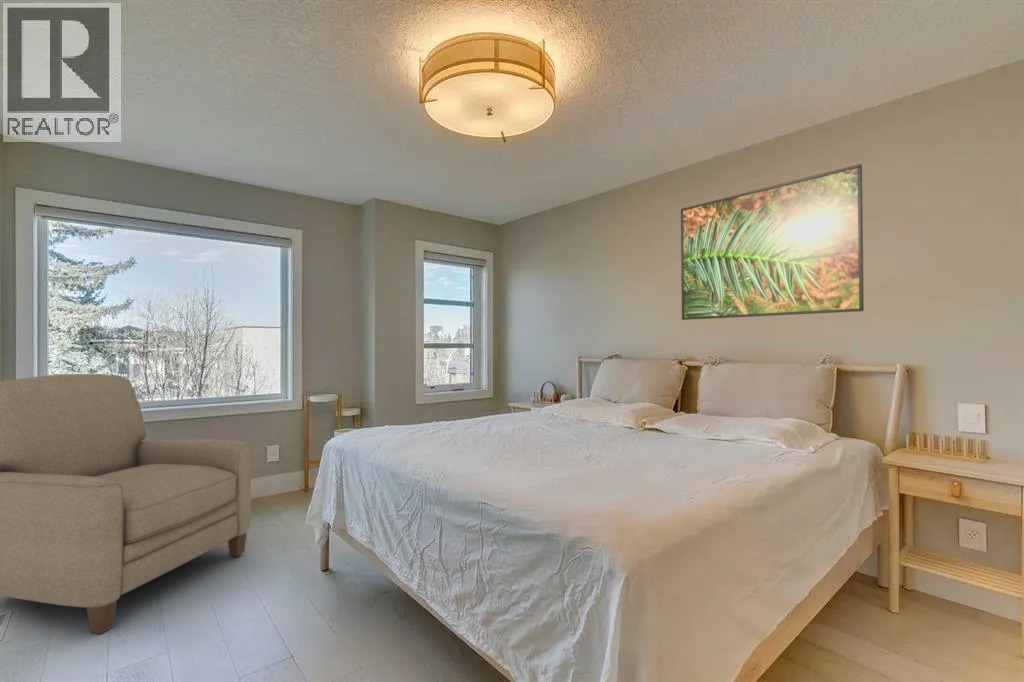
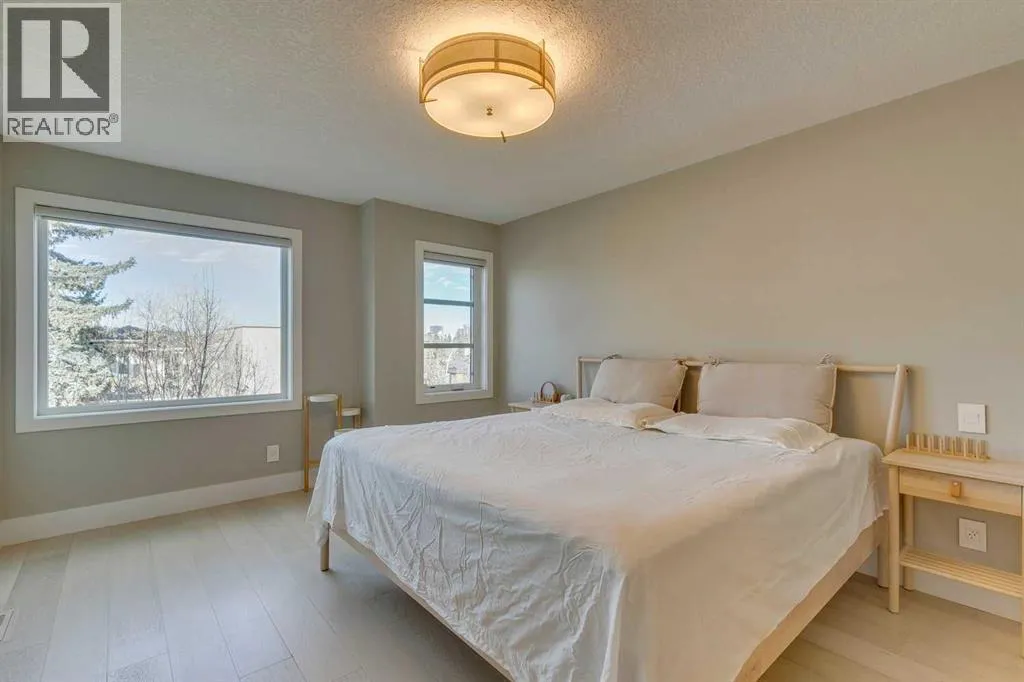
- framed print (759, 252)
- chair (122, 476)
